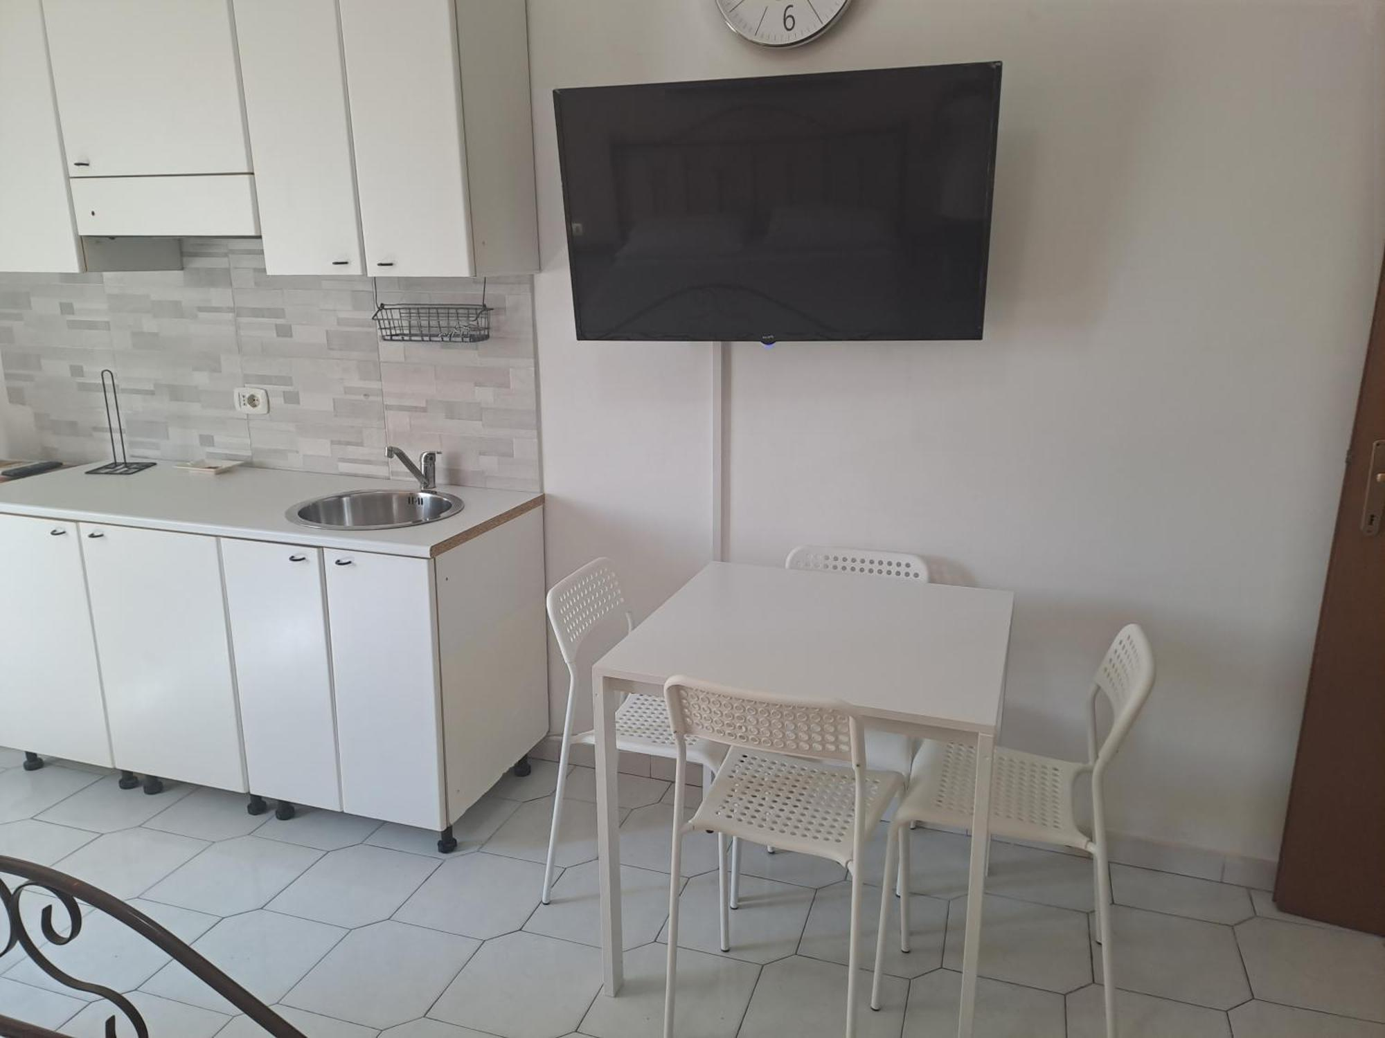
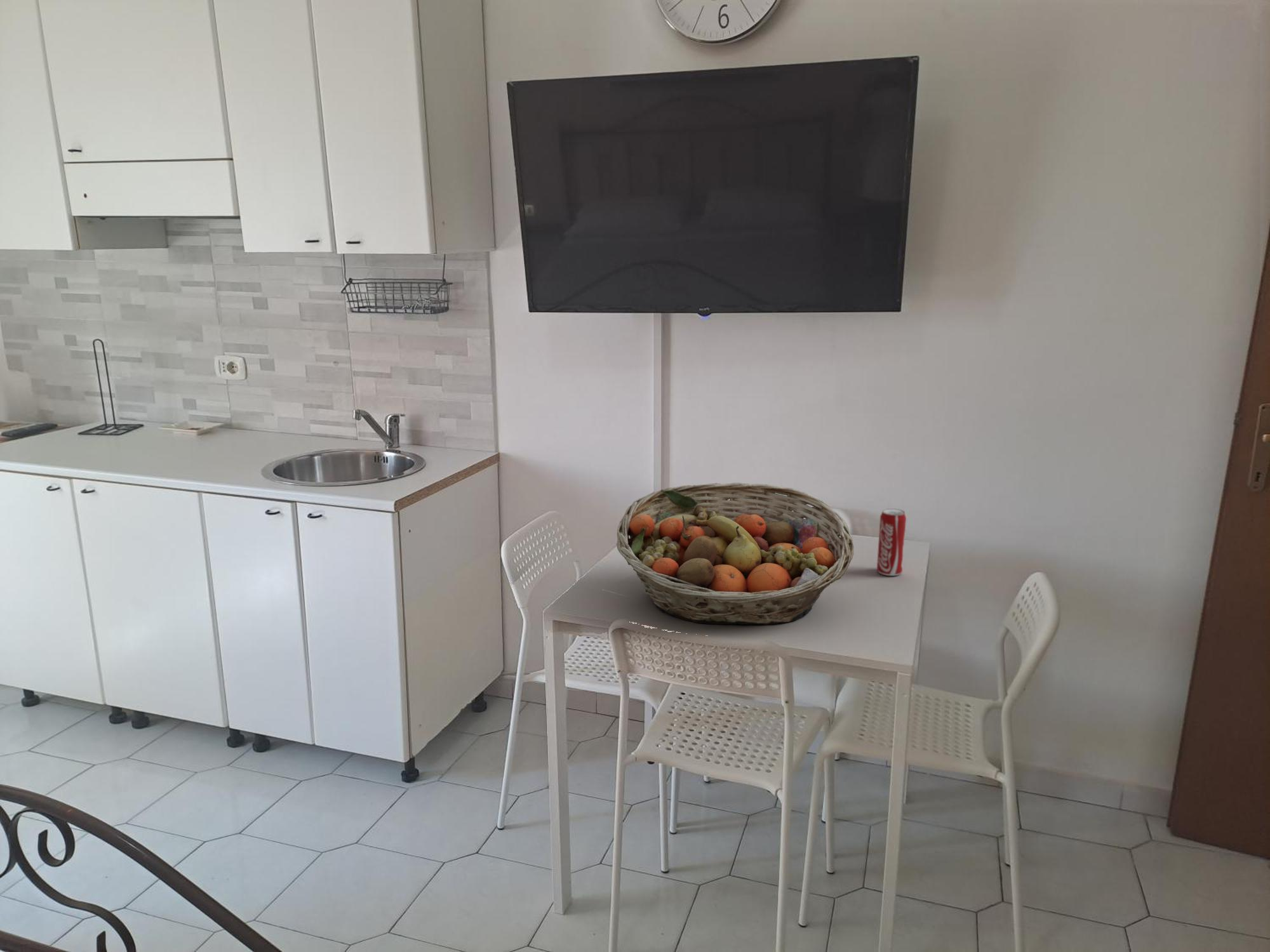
+ beverage can (891, 541)
+ fruit basket (733, 552)
